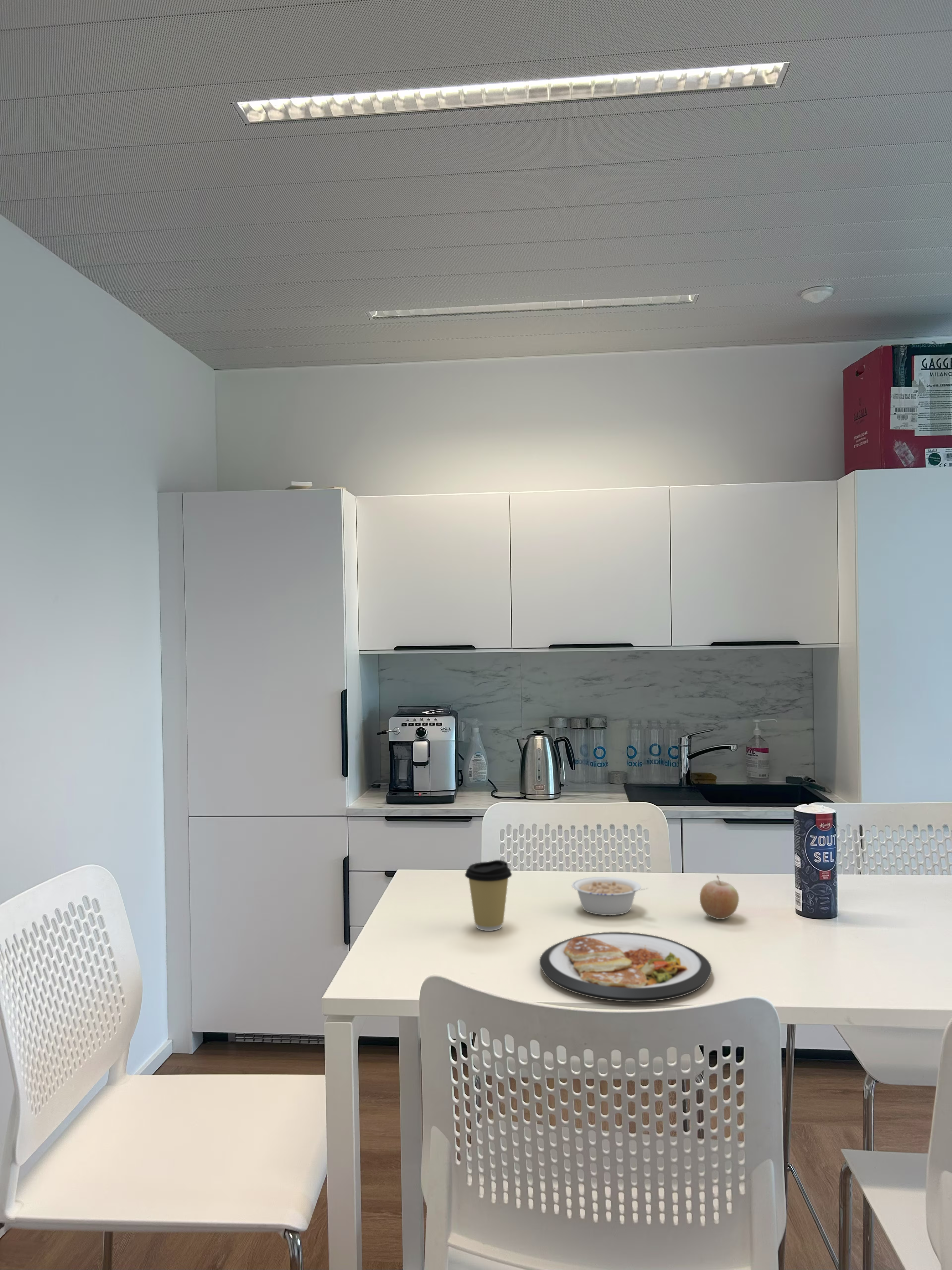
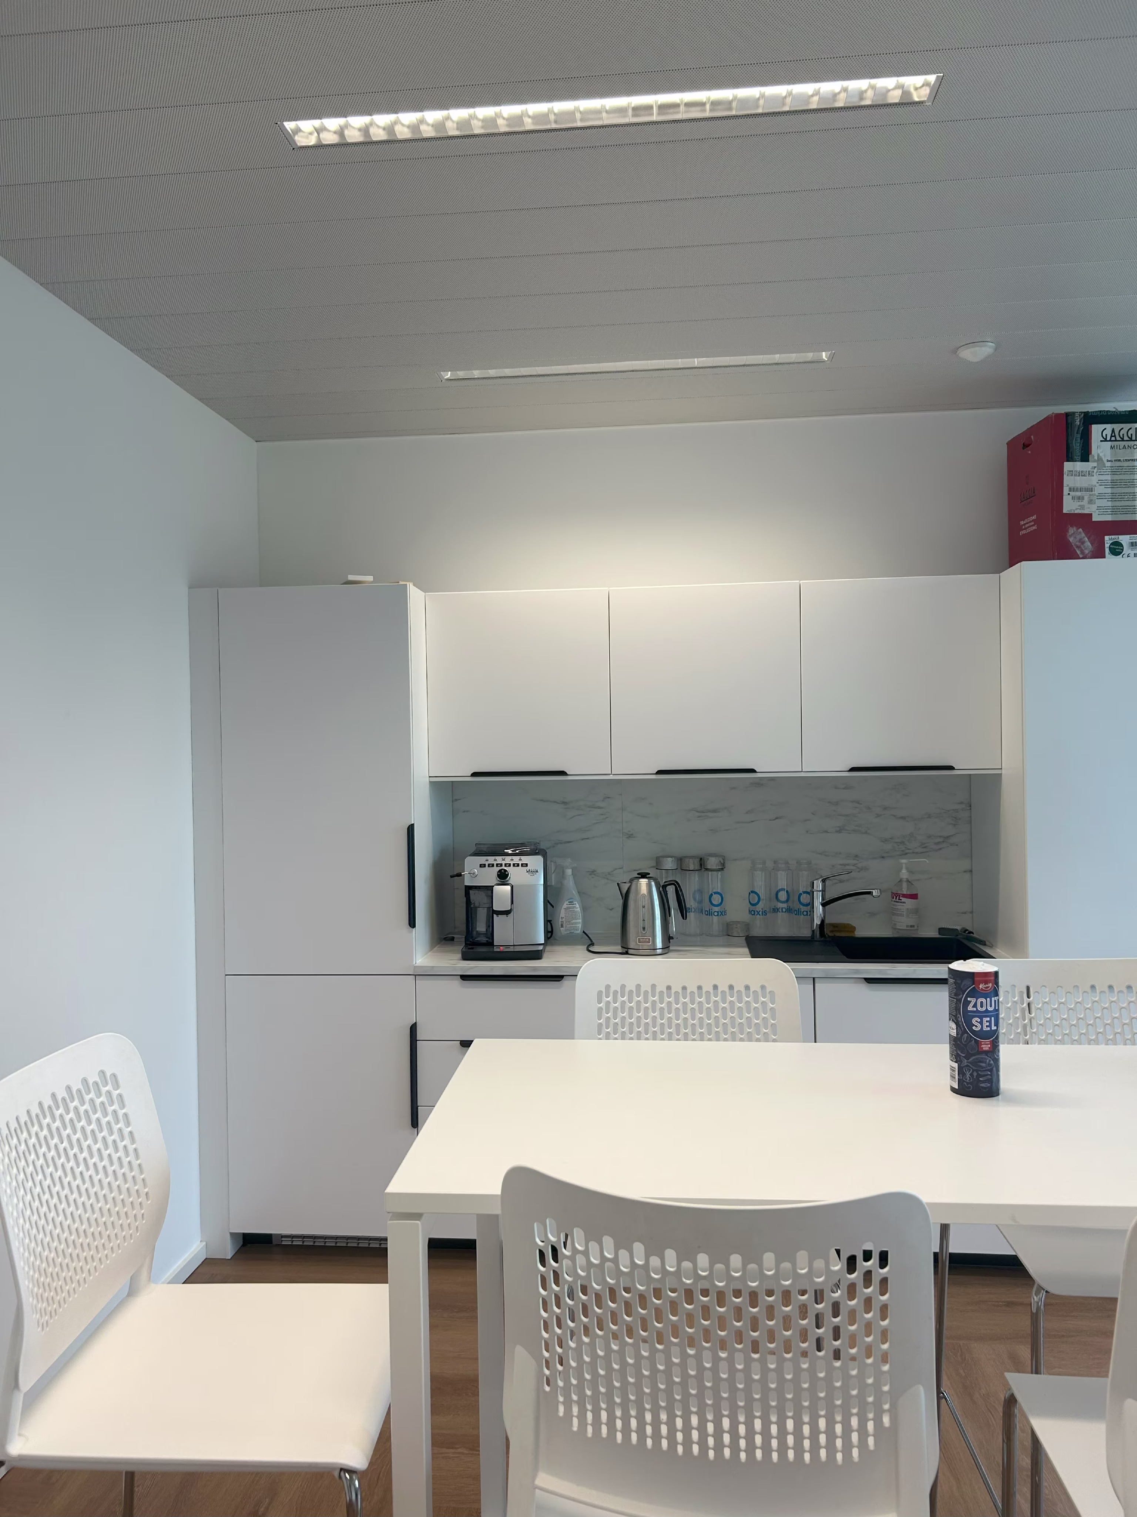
- dish (624, 959)
- legume (609, 895)
- fruit (719, 896)
- coffee cup (488, 895)
